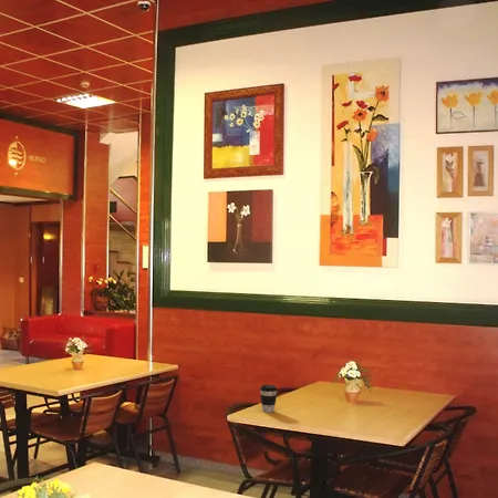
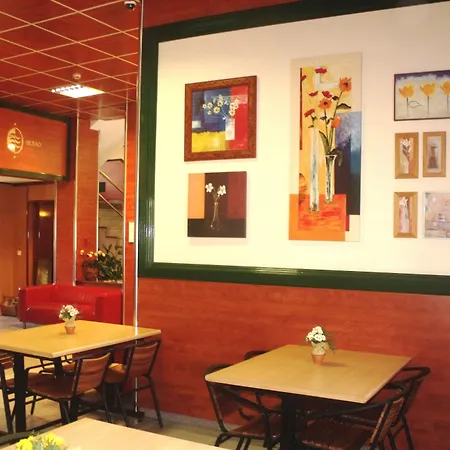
- coffee cup (268, 398)
